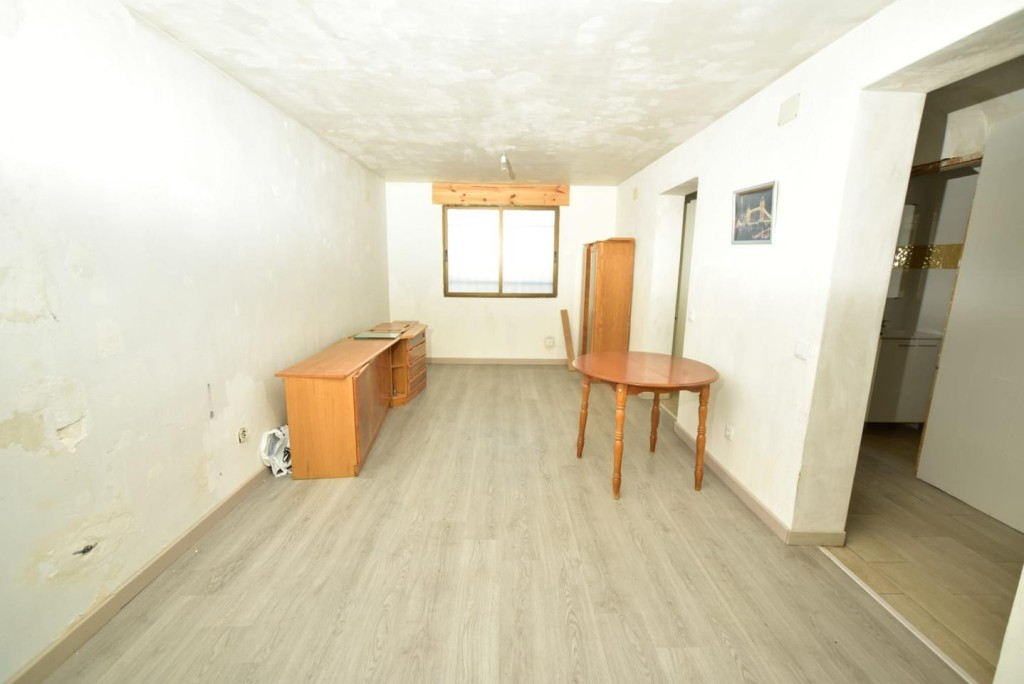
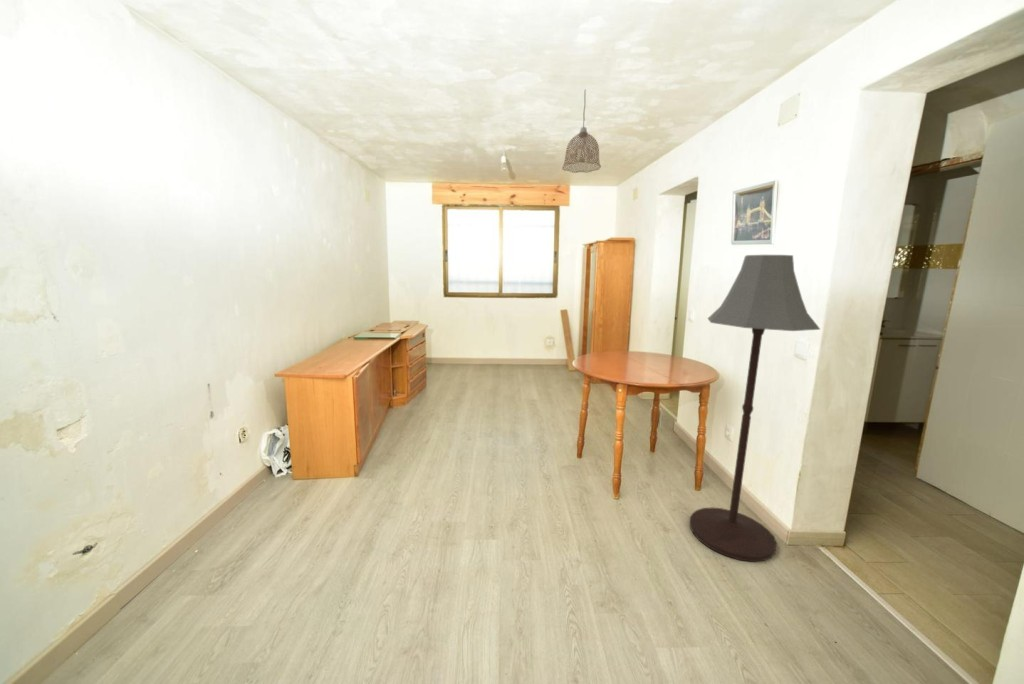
+ floor lamp (748, 404)
+ pendant lamp (583, 129)
